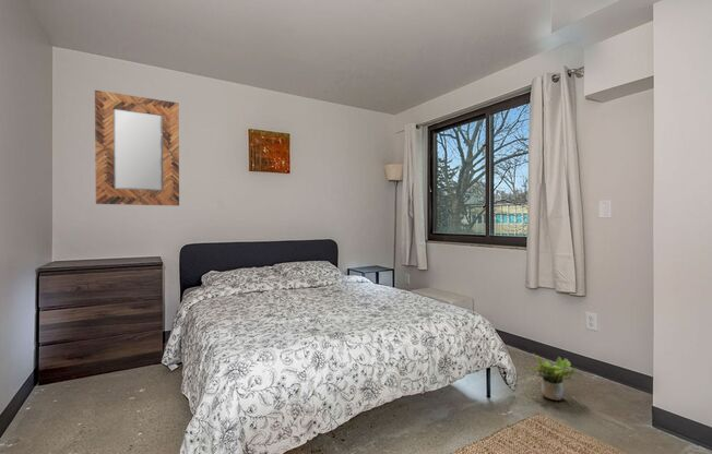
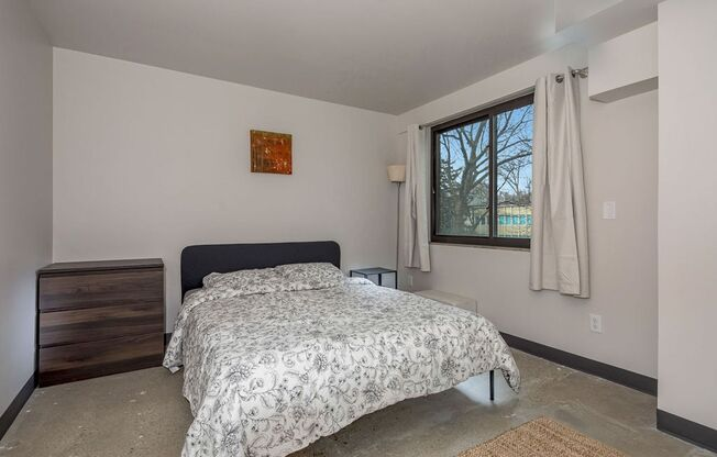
- potted plant (554, 377)
- home mirror (139, 151)
